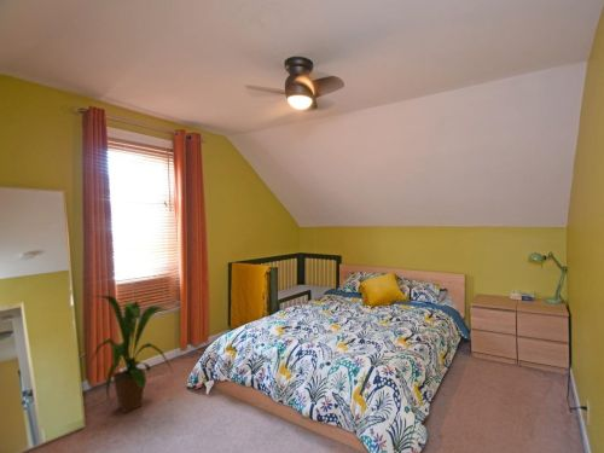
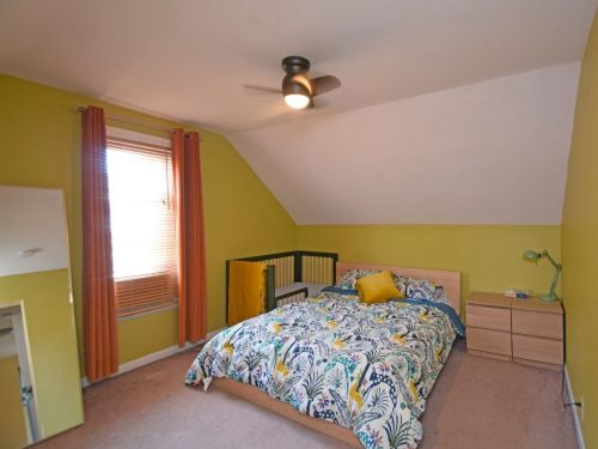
- house plant (137, 344)
